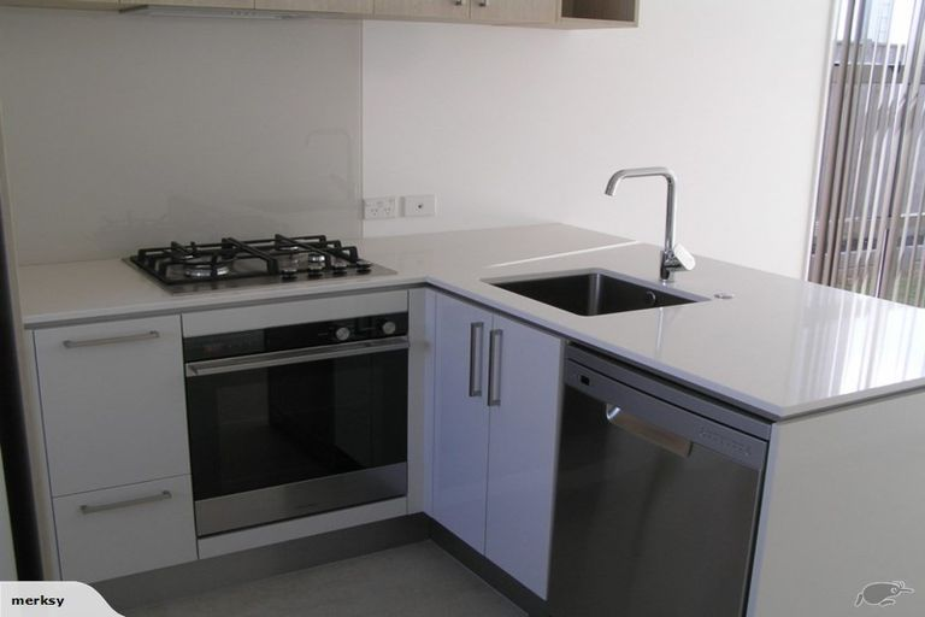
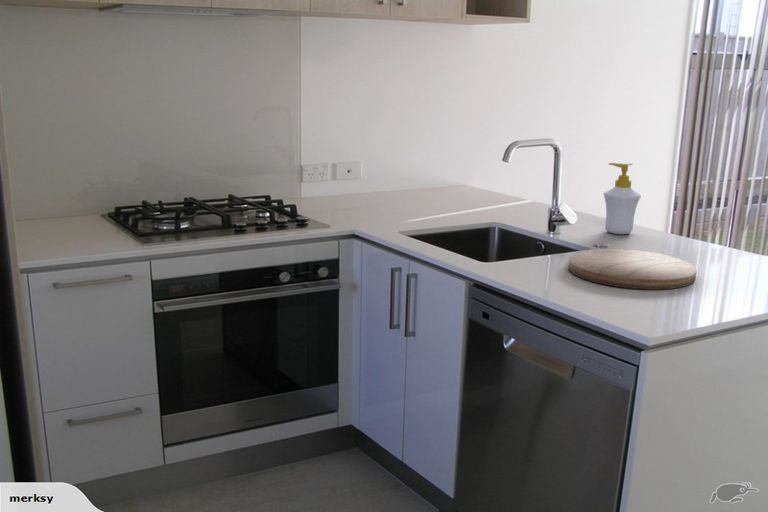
+ soap bottle (621, 198)
+ cutting board (631, 267)
